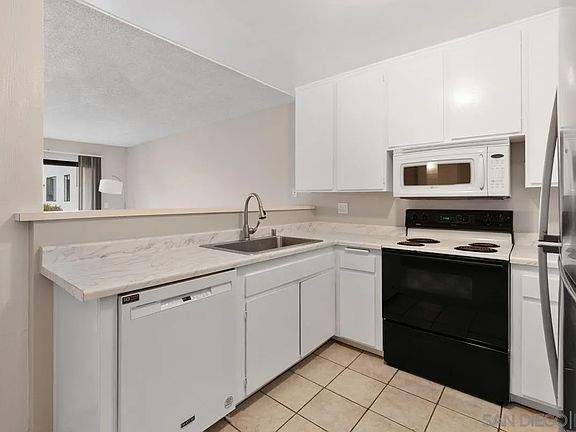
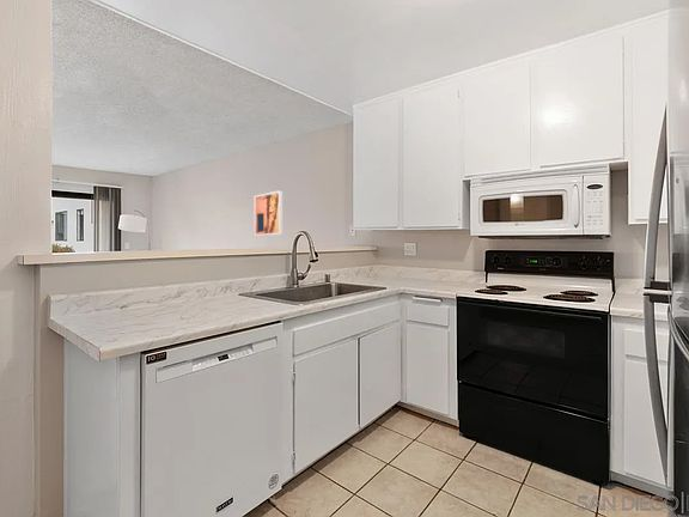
+ wall art (267, 214)
